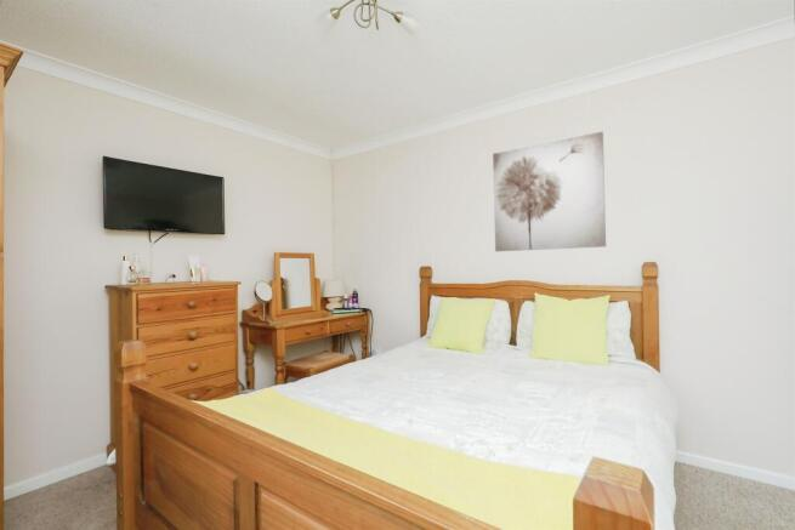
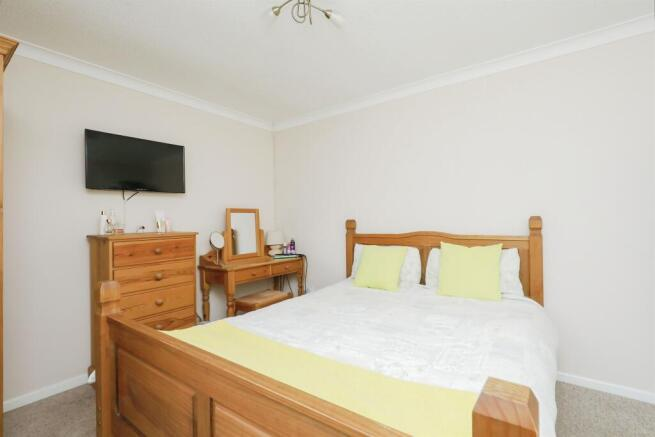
- wall art (545, 196)
